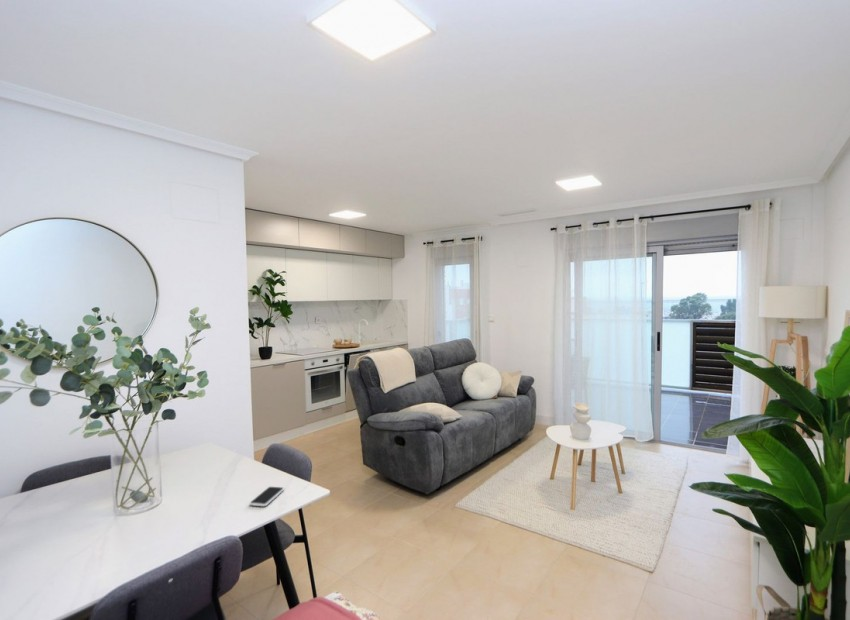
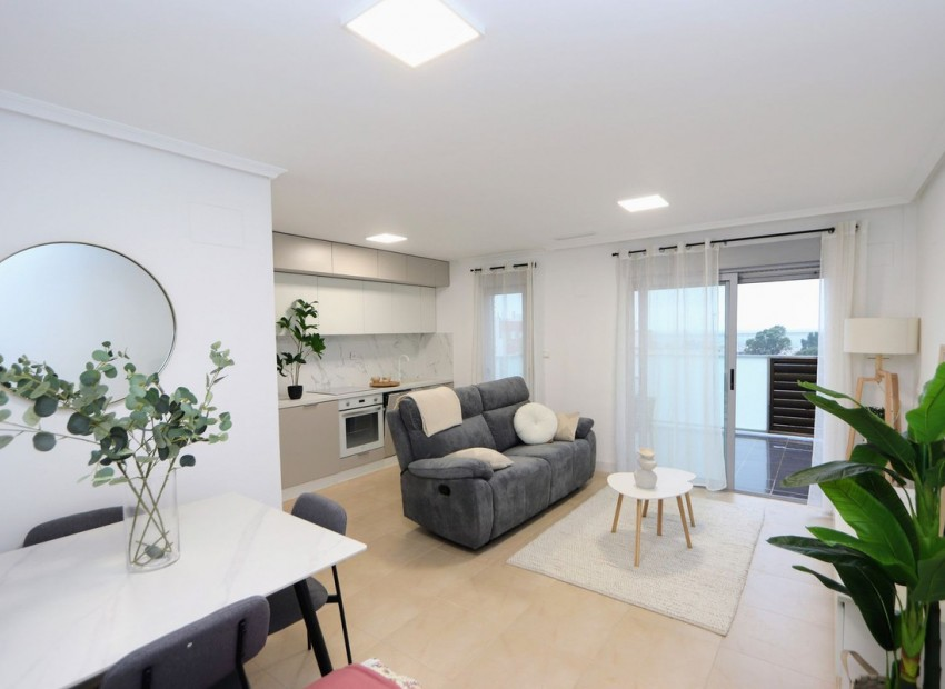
- smartphone (267, 496)
